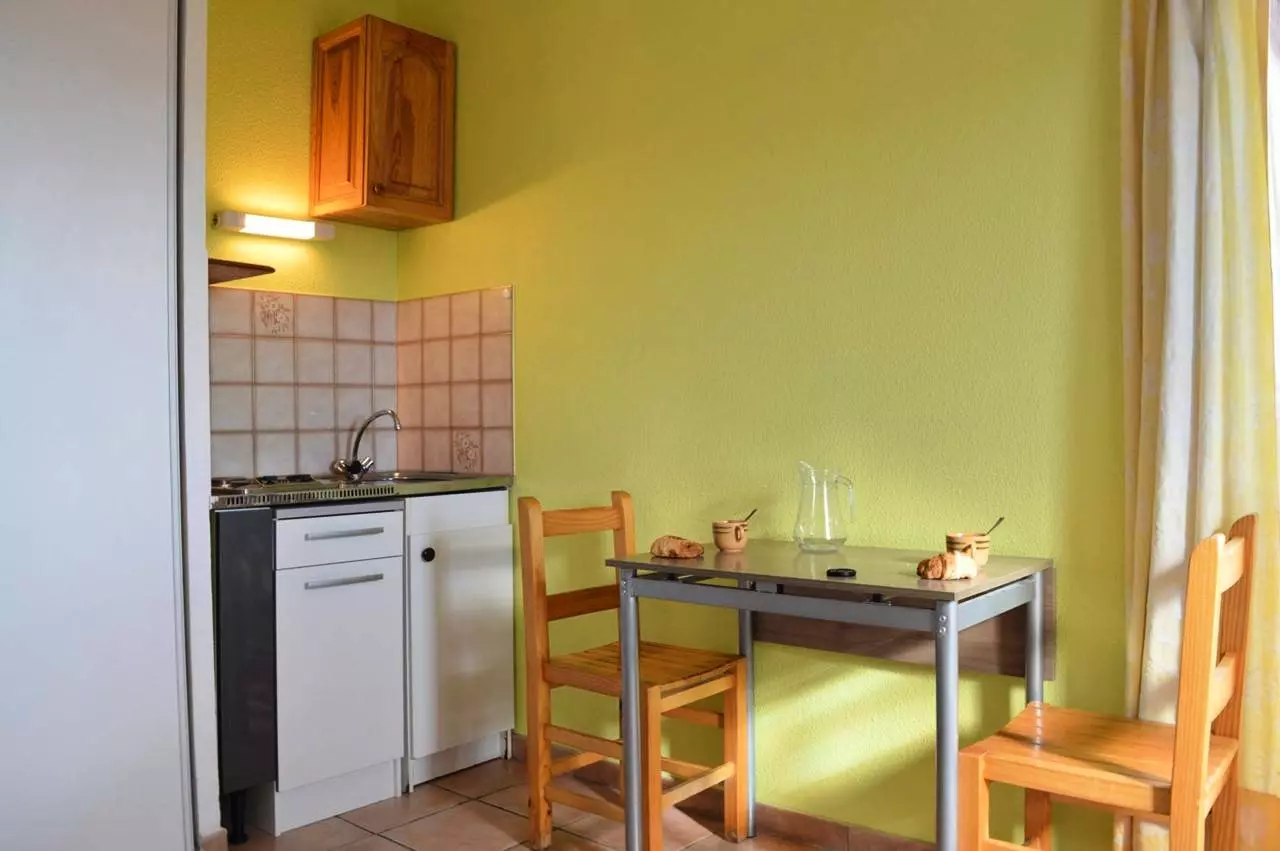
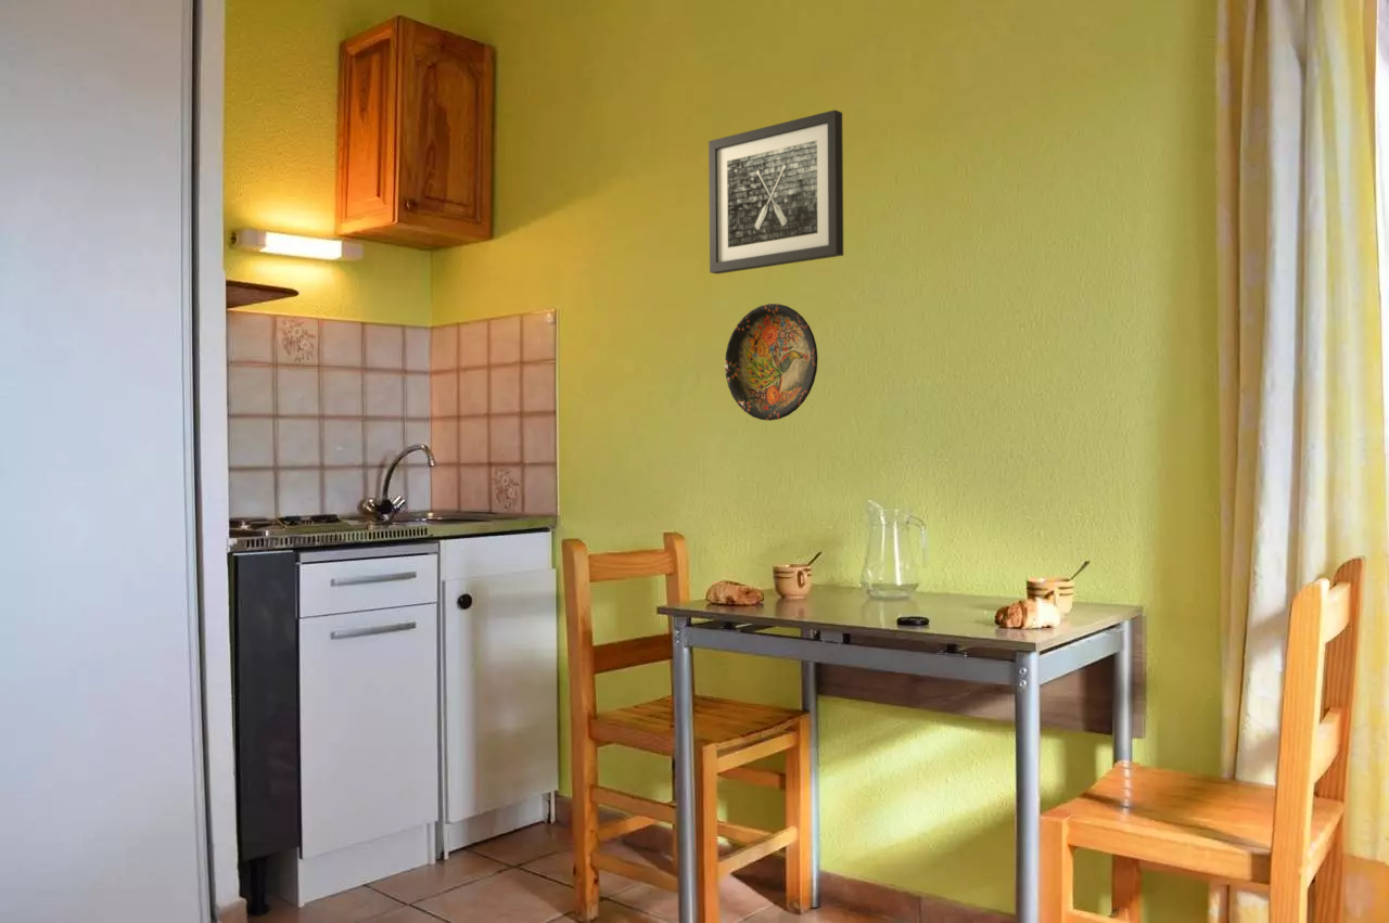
+ wall art (773, 195)
+ decorative plate (773, 362)
